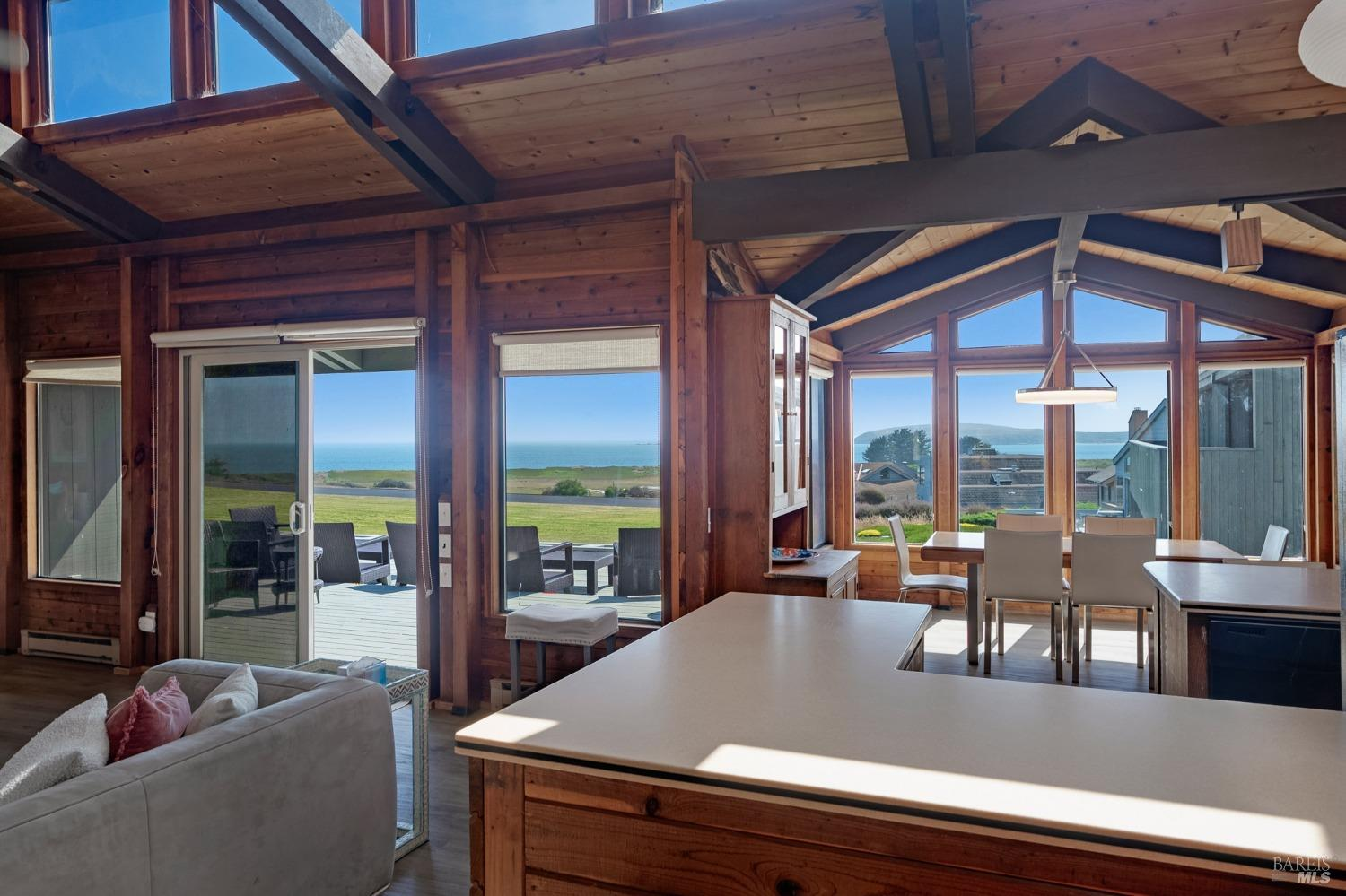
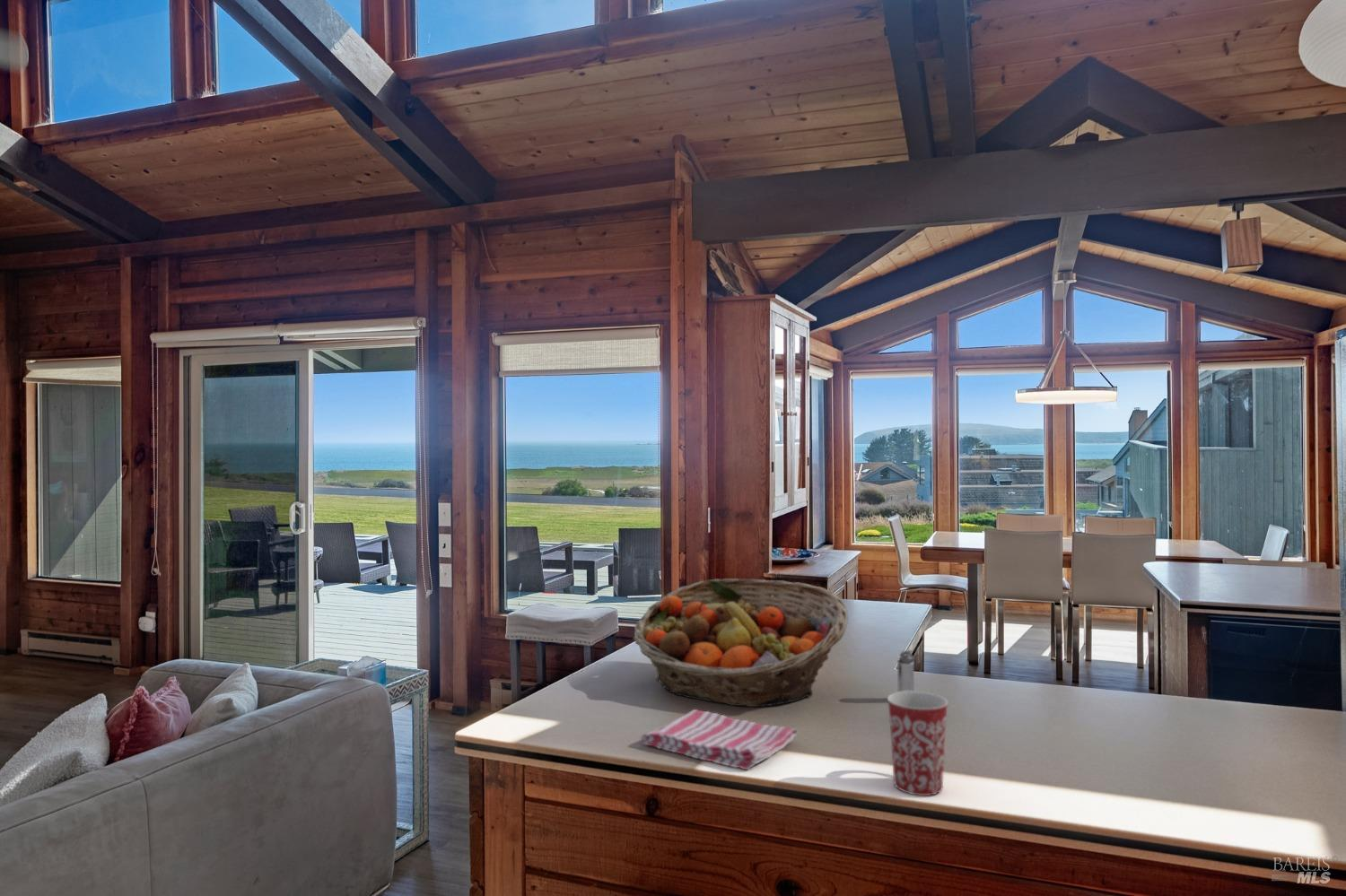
+ mug (922, 739)
+ fruit basket (739, 637)
+ dish towel (719, 733)
+ shaker (905, 675)
